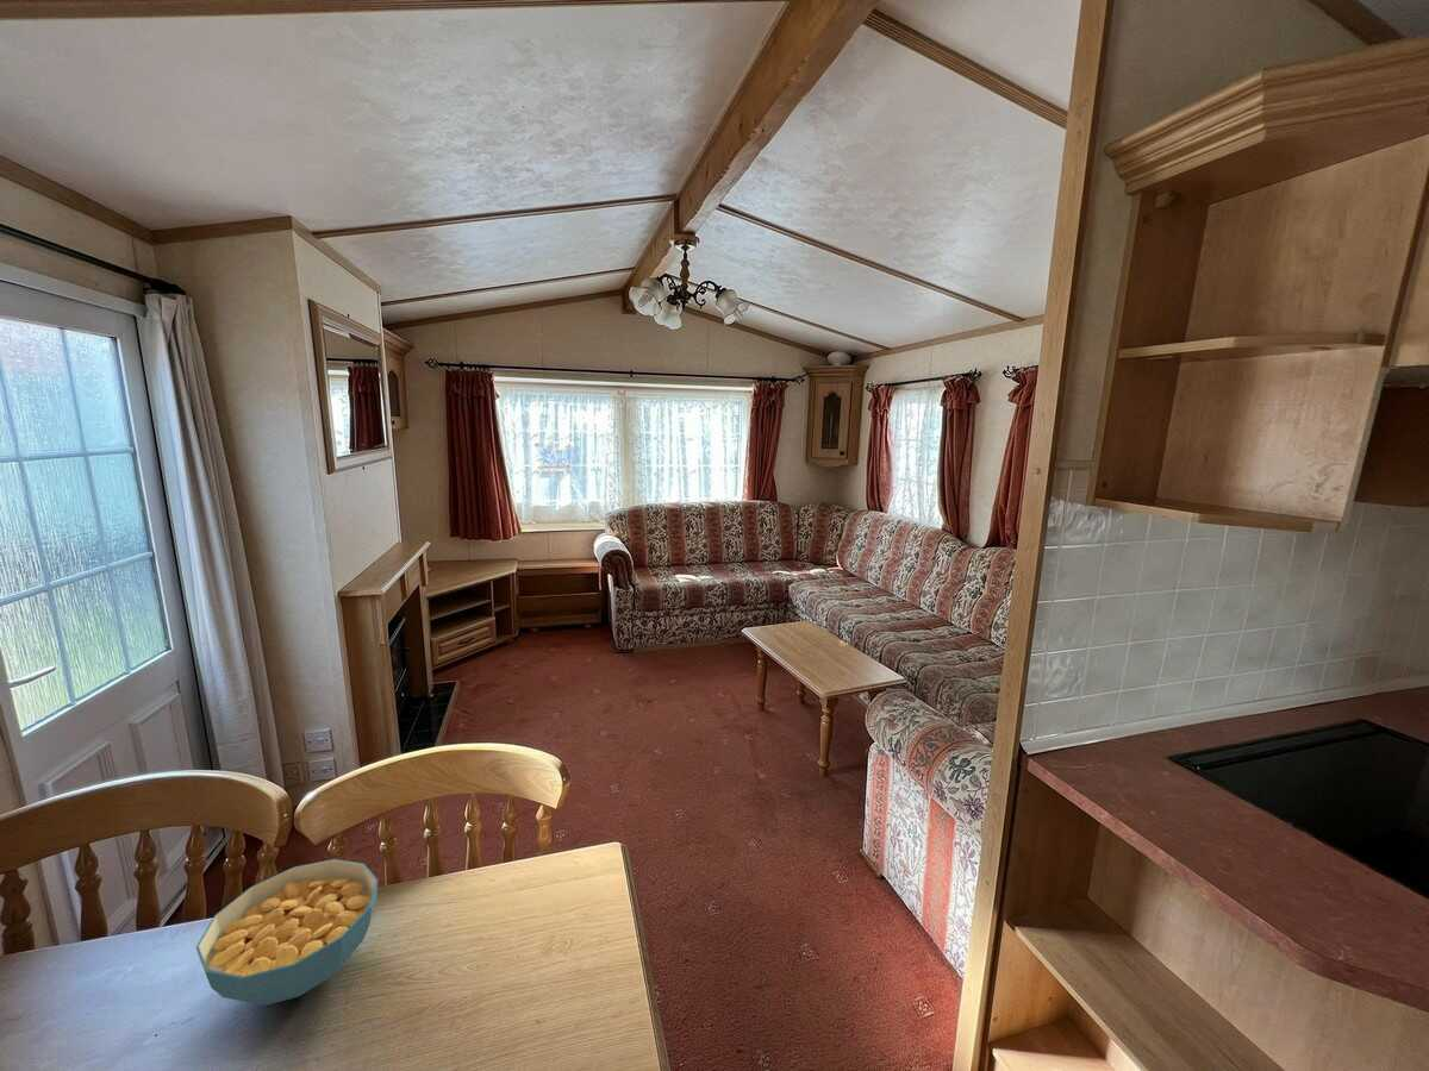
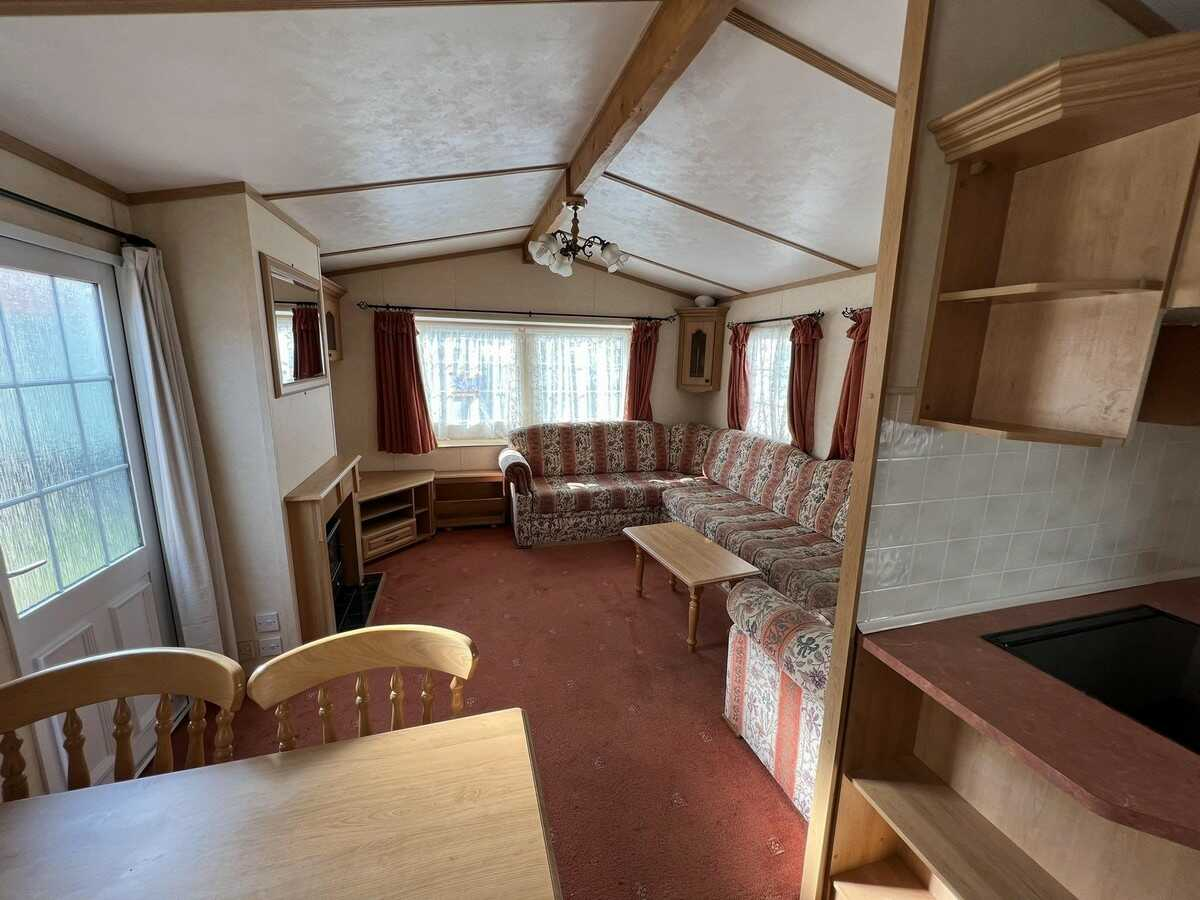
- cereal bowl (297, 942)
